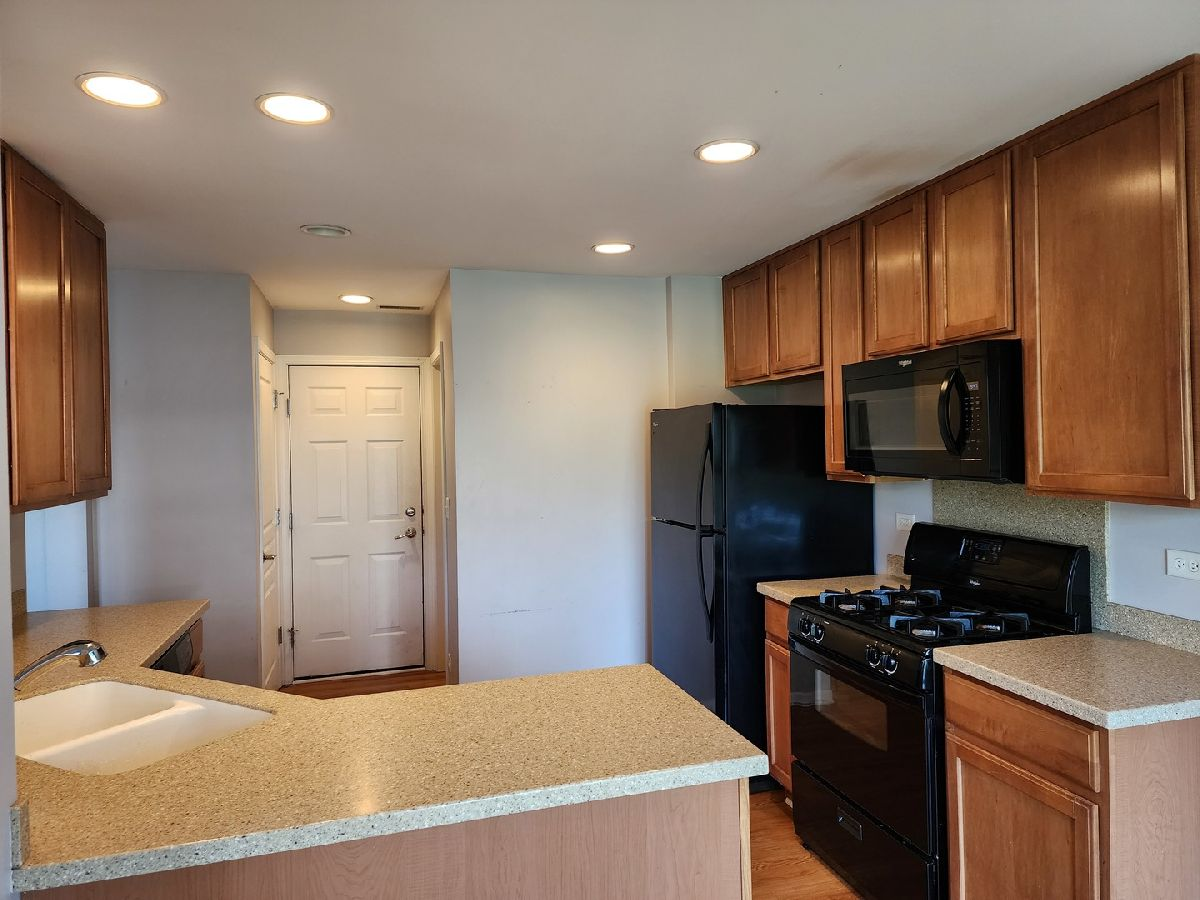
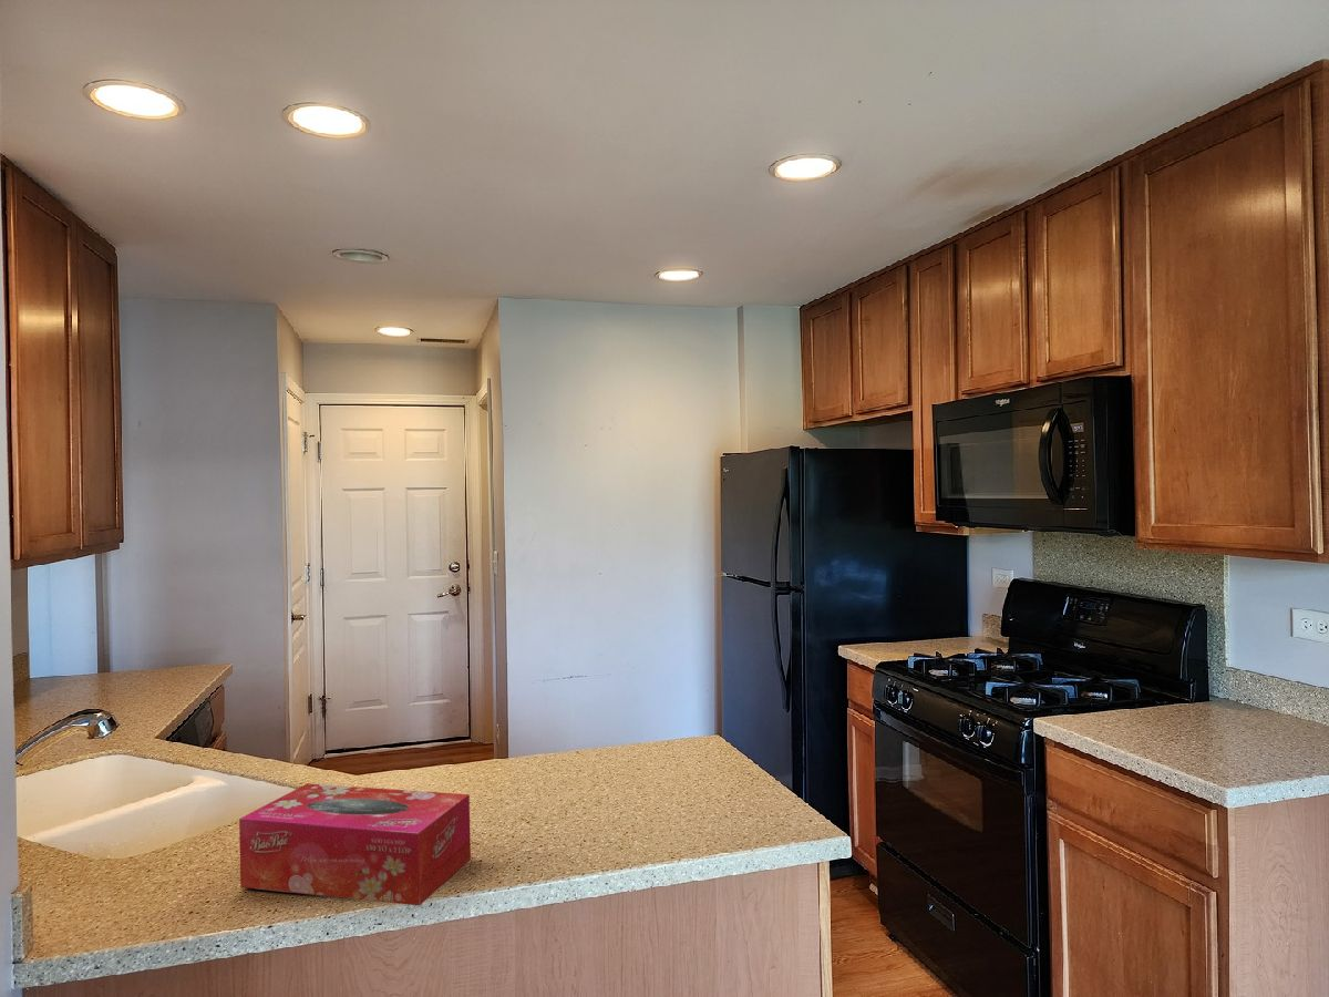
+ tissue box (358, 839)
